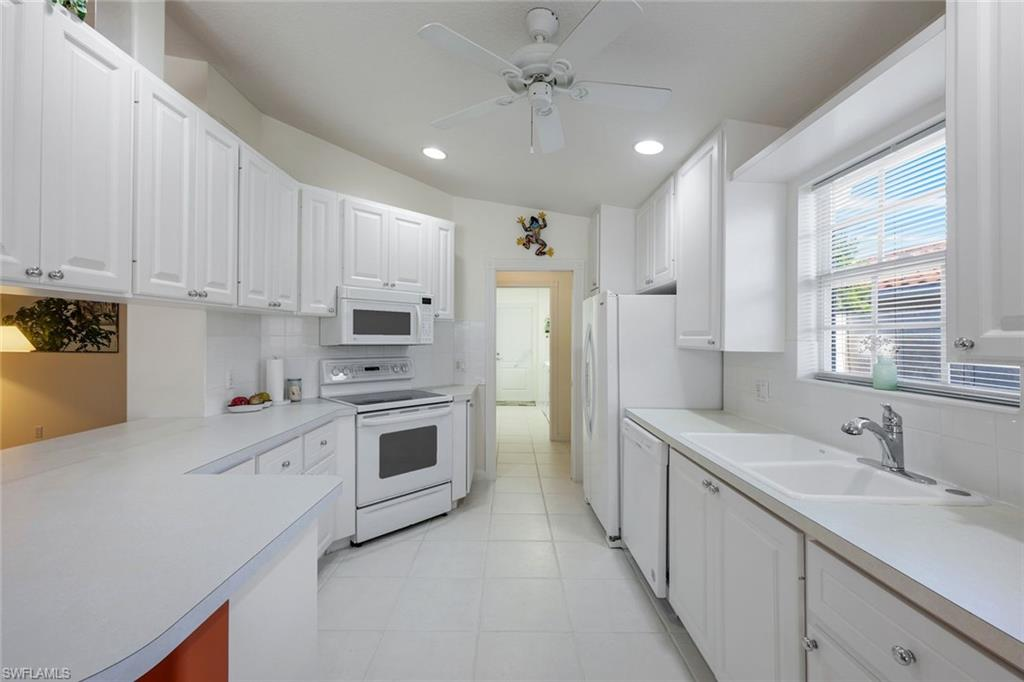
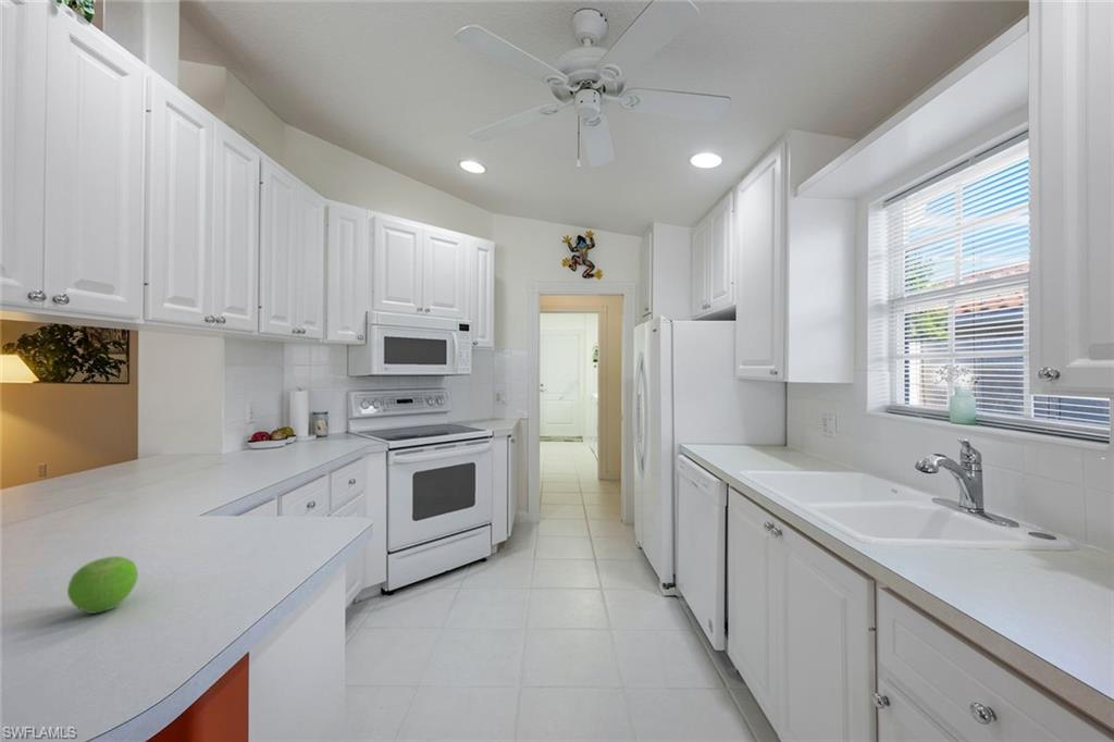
+ fruit (103, 584)
